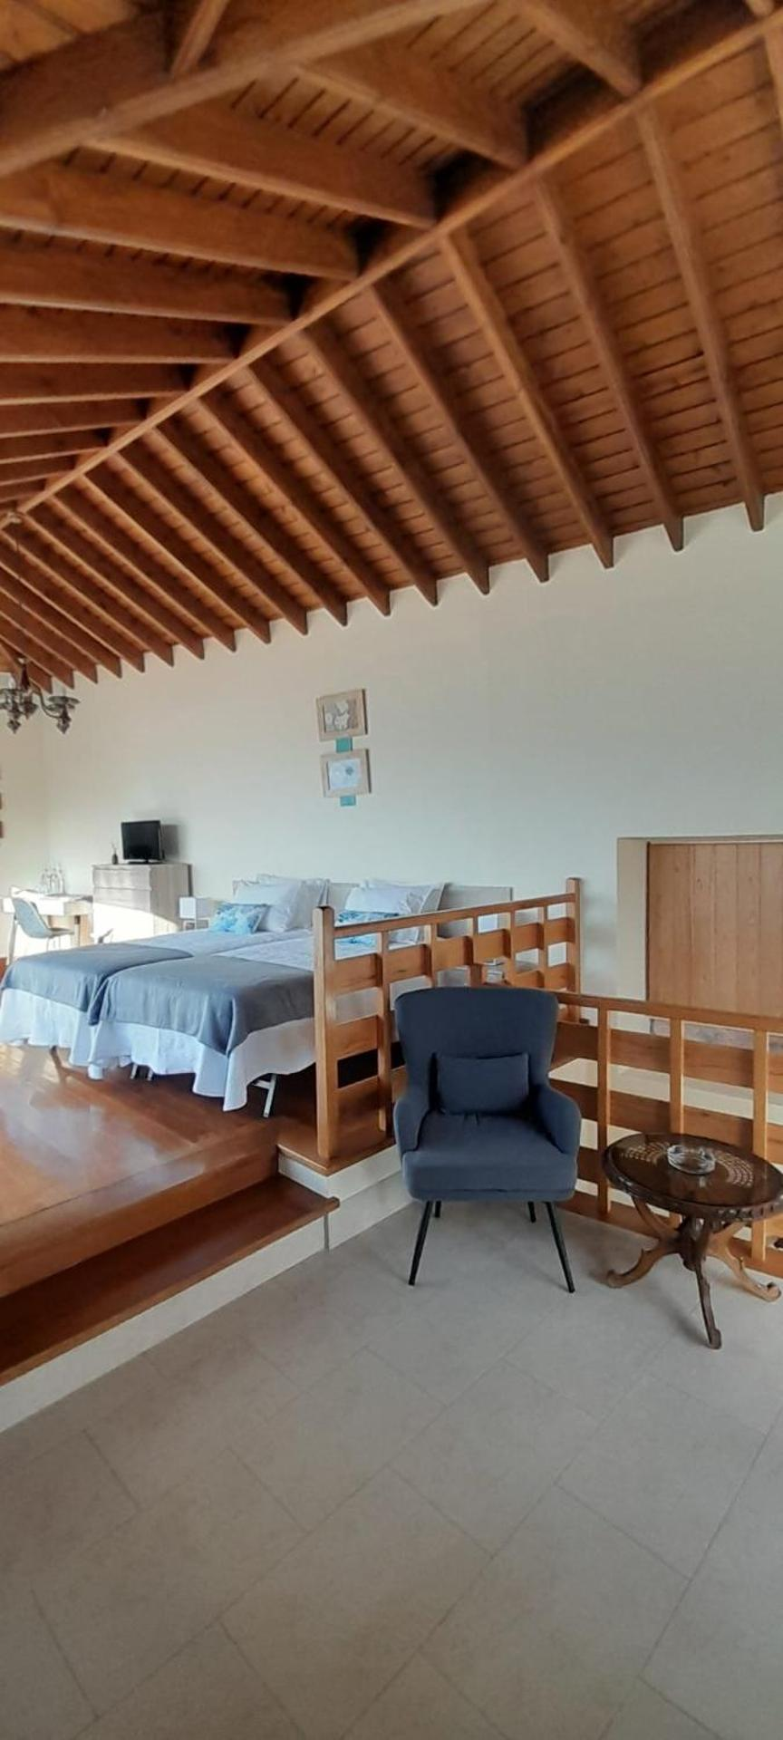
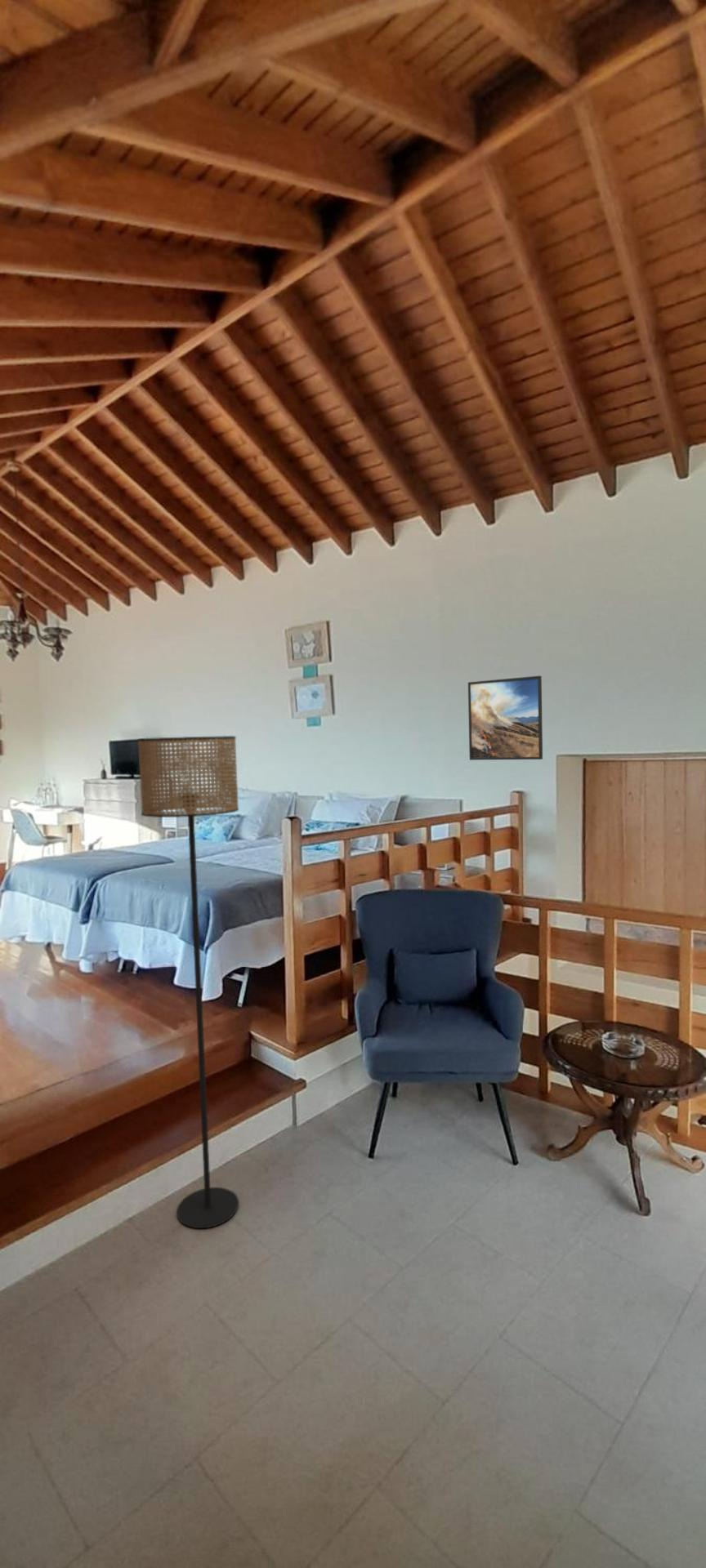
+ floor lamp (198, 977)
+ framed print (503, 719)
